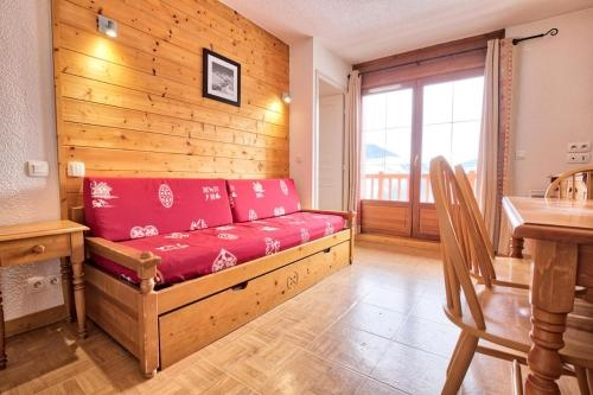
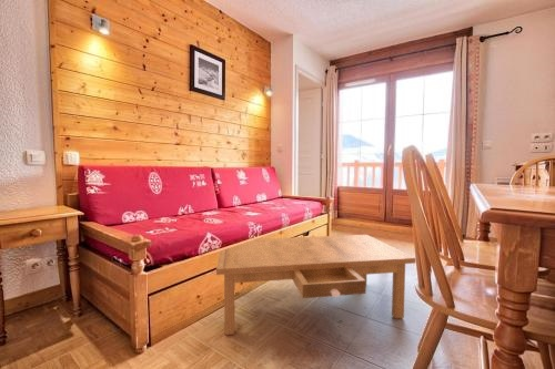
+ coffee table (307, 276)
